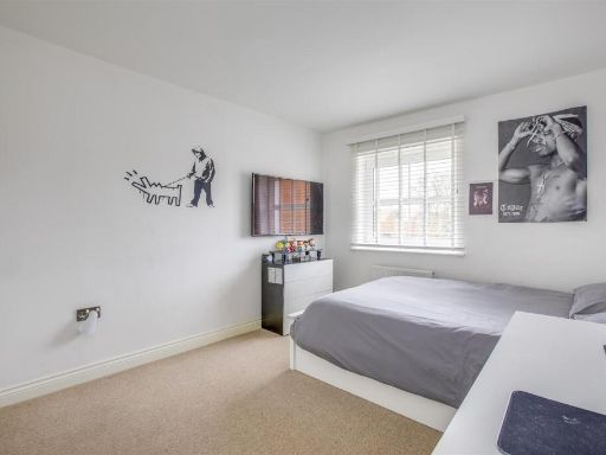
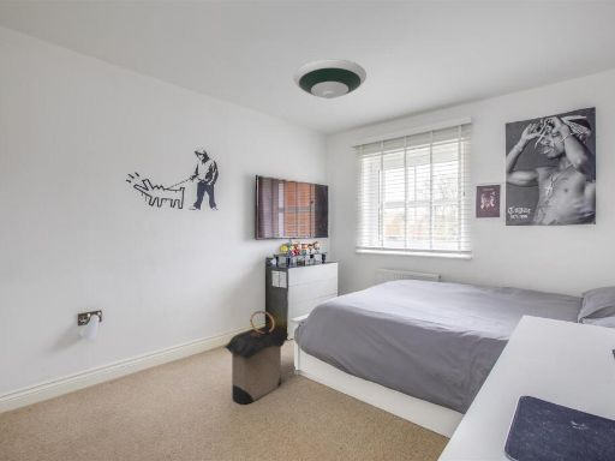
+ laundry hamper (257, 353)
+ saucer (329, 86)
